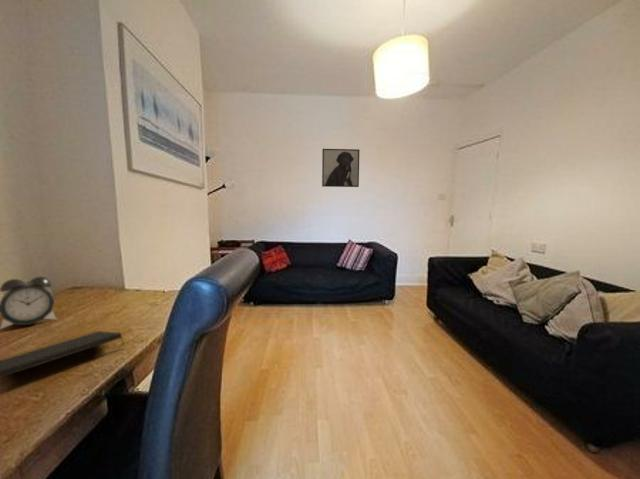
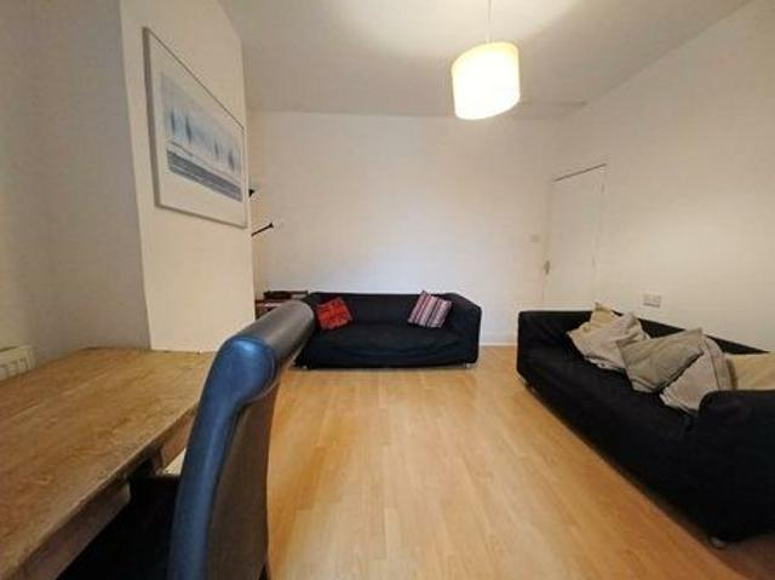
- alarm clock (27, 300)
- notepad (56, 350)
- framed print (340, 168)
